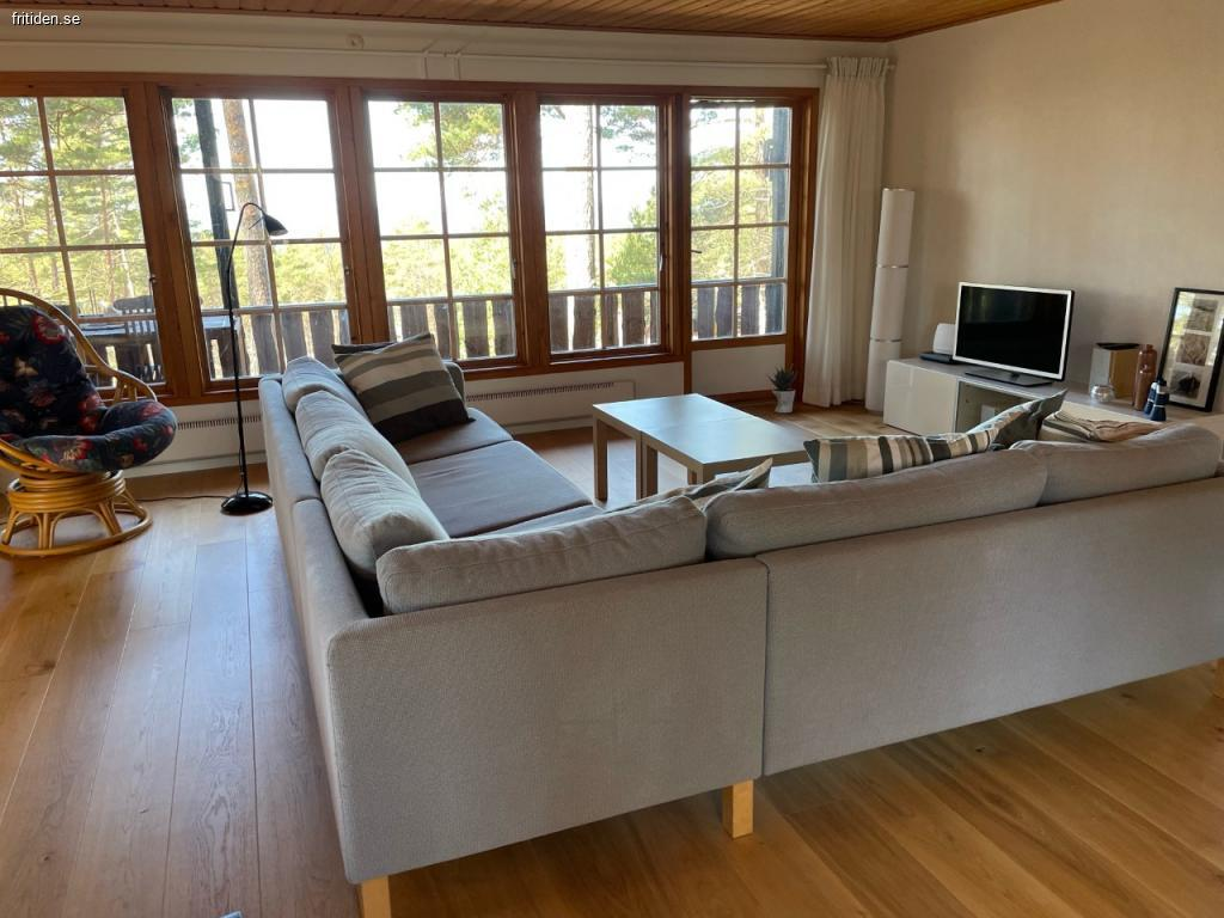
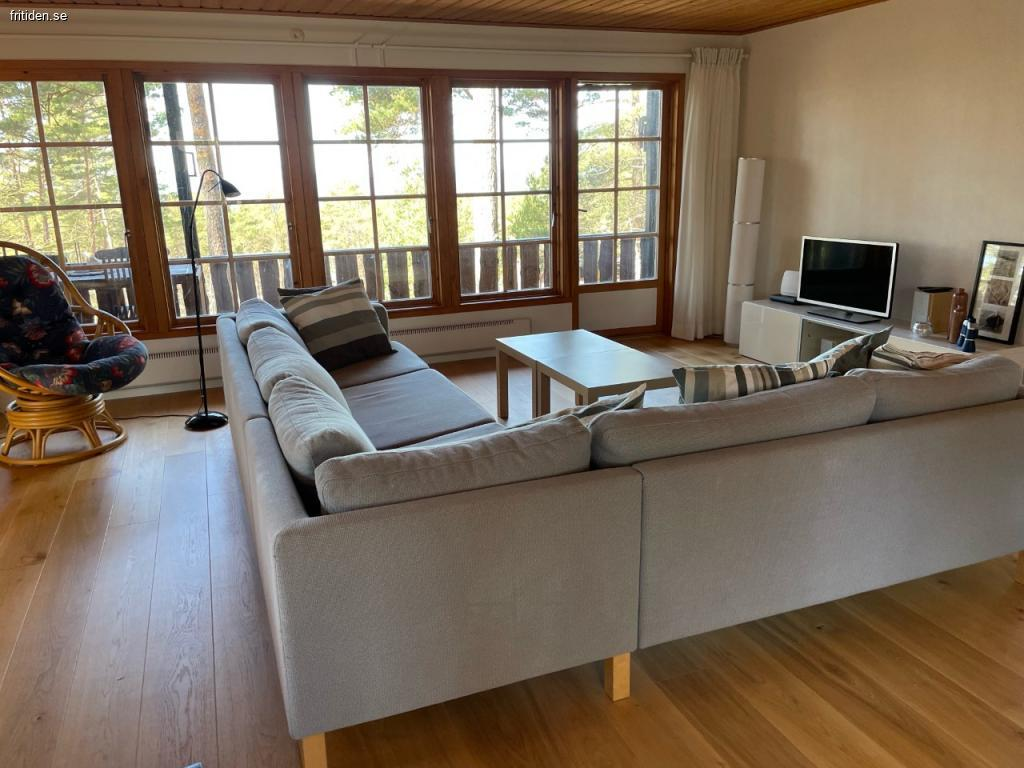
- potted plant (783, 387)
